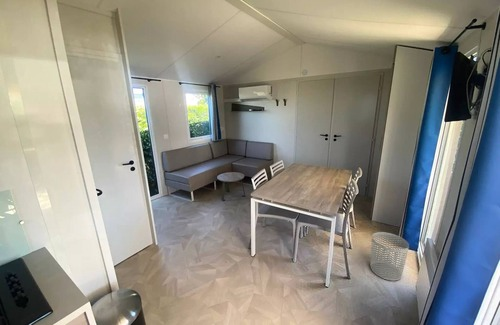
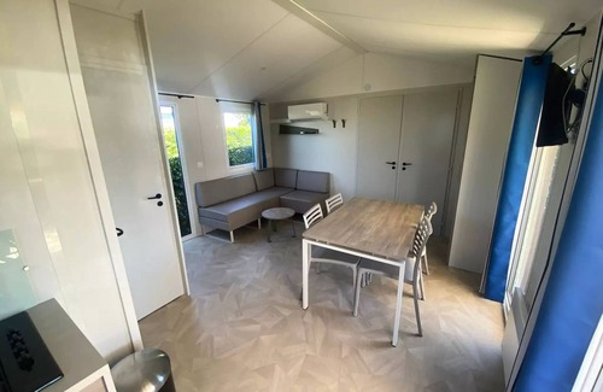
- waste bin (387, 256)
